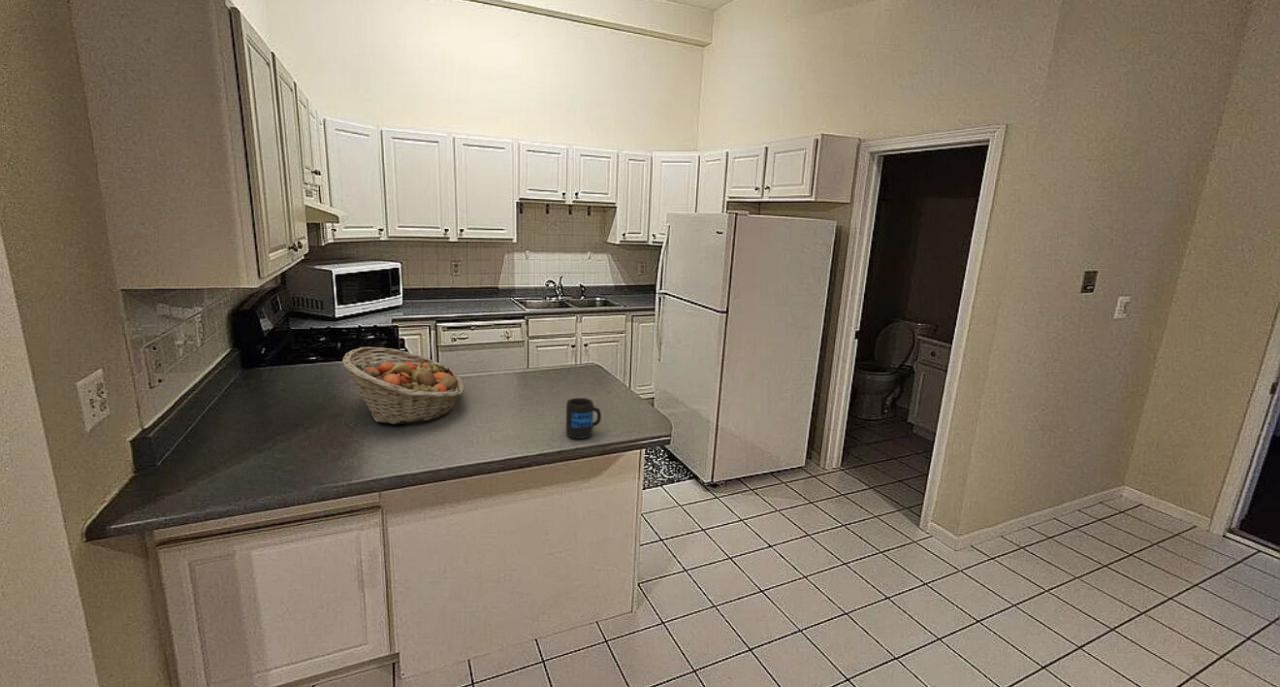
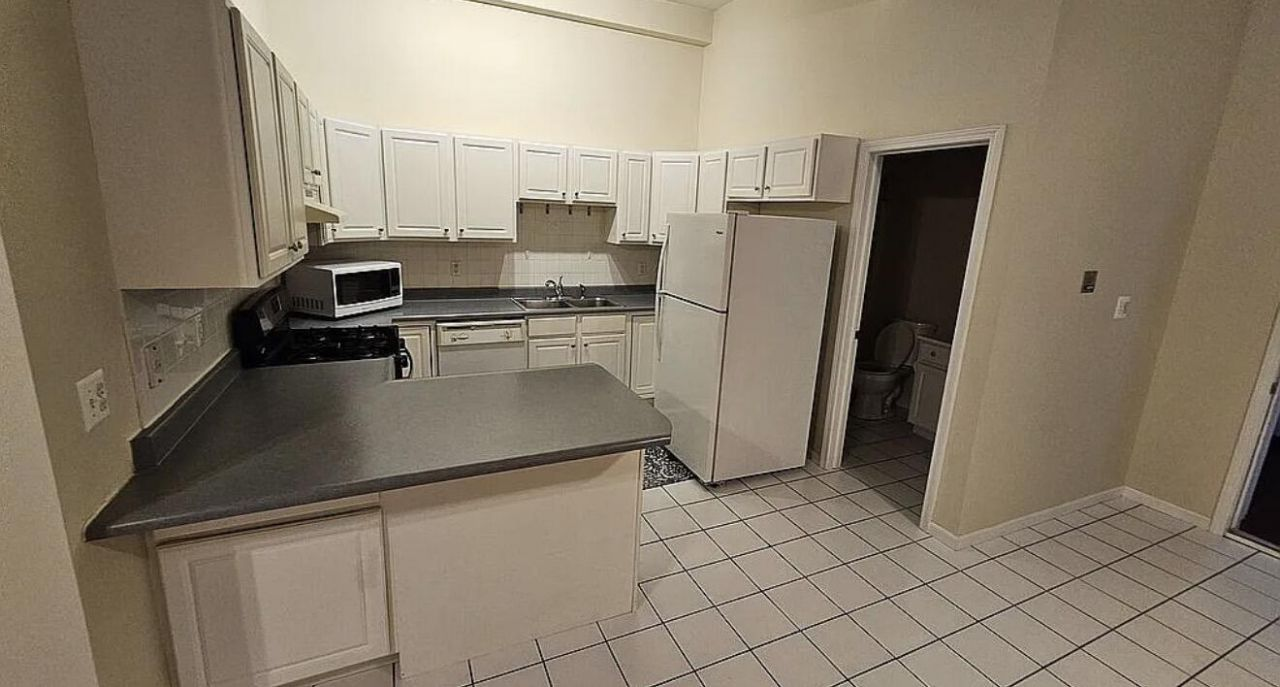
- mug (584, 417)
- fruit basket (406, 381)
